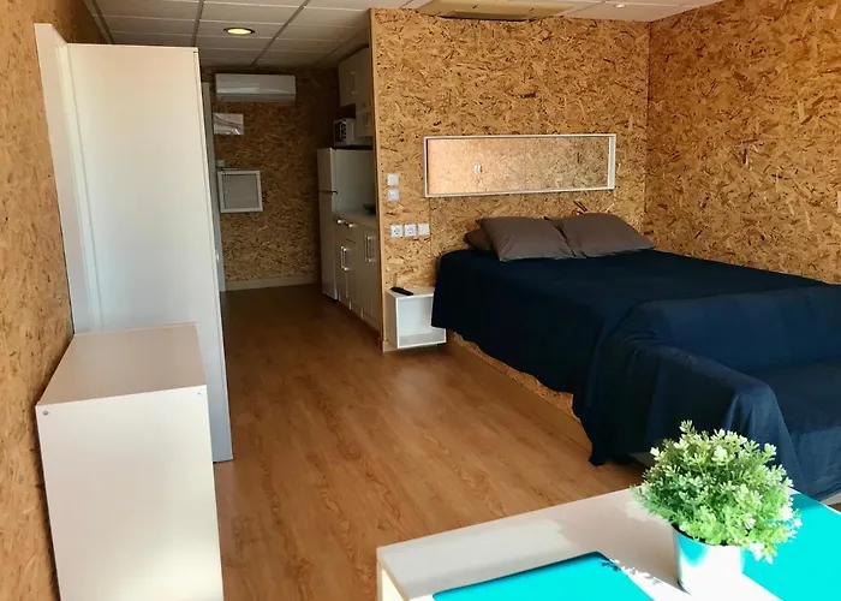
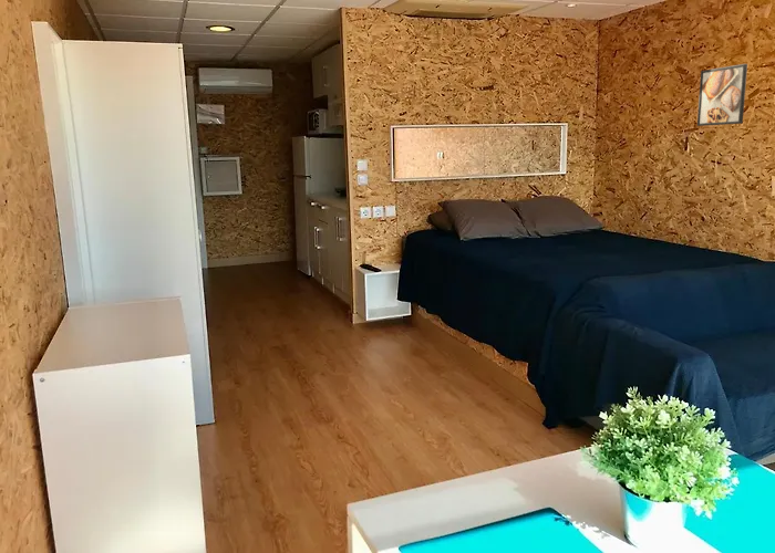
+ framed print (721, 96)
